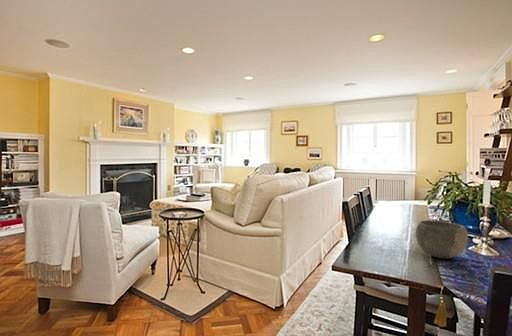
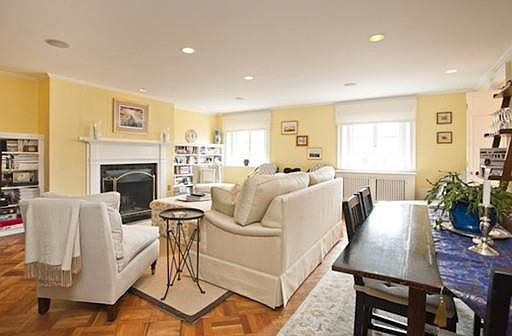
- bowl (440, 240)
